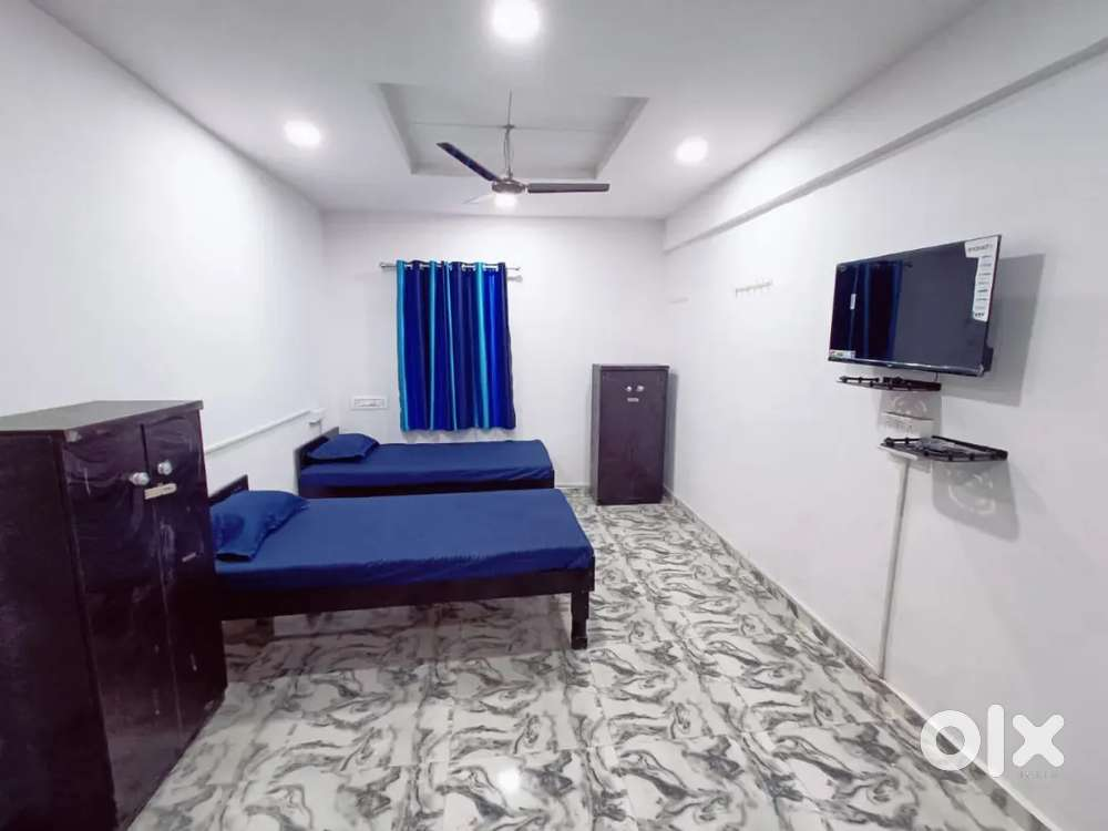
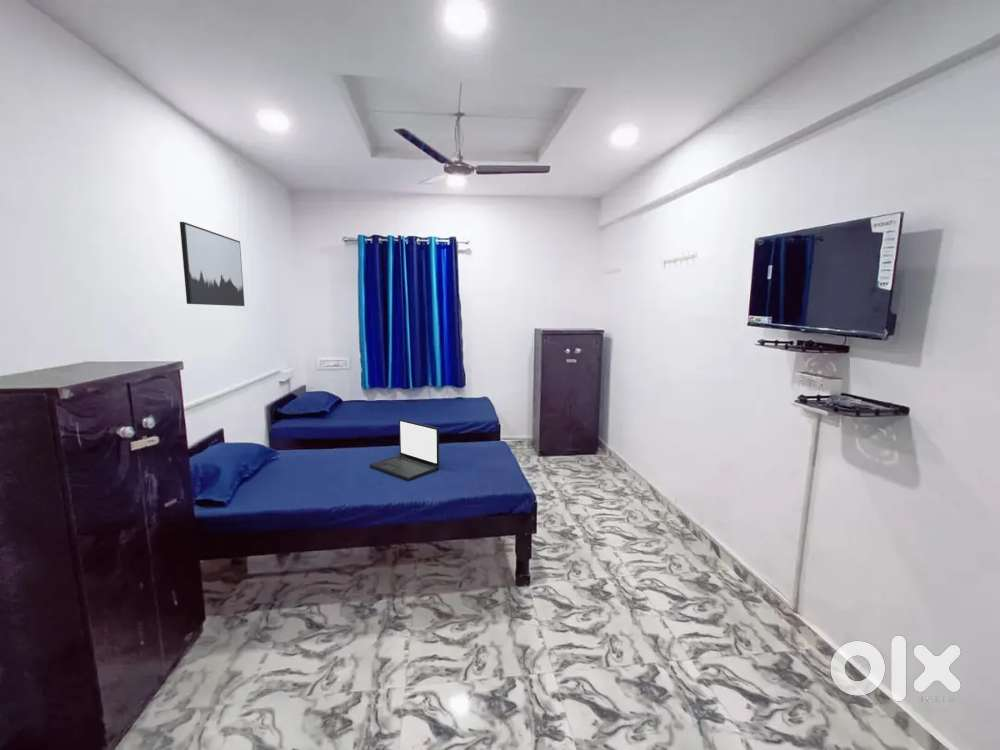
+ laptop (404, 447)
+ wall art (216, 269)
